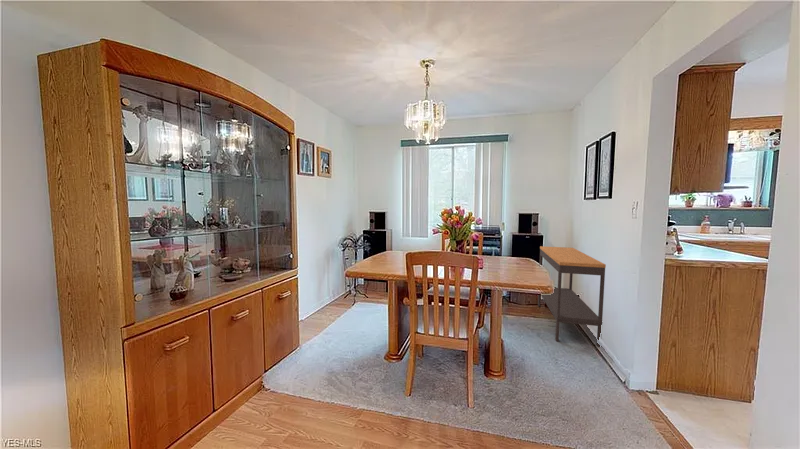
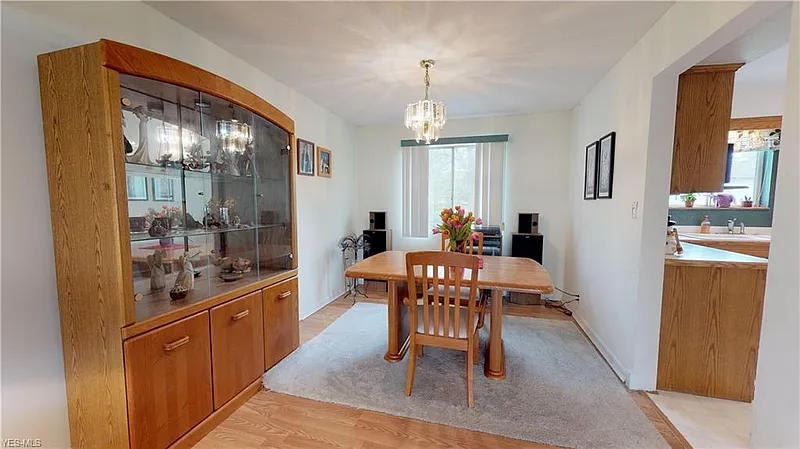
- console table (565, 288)
